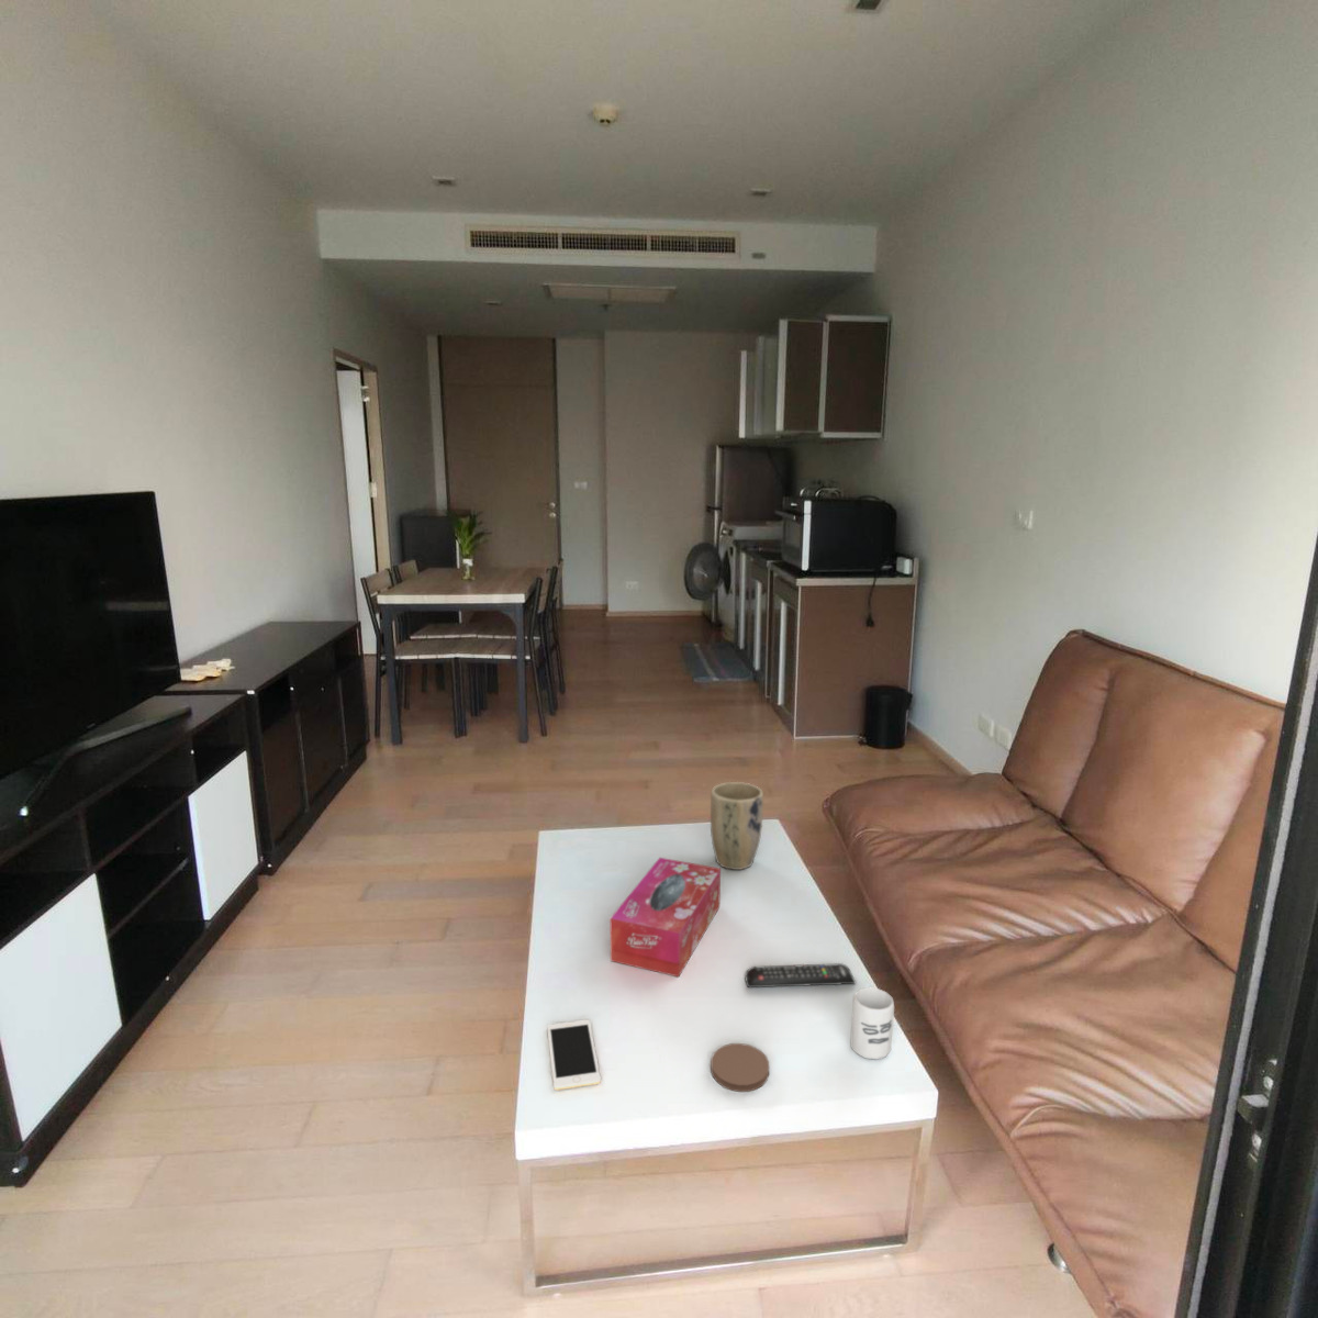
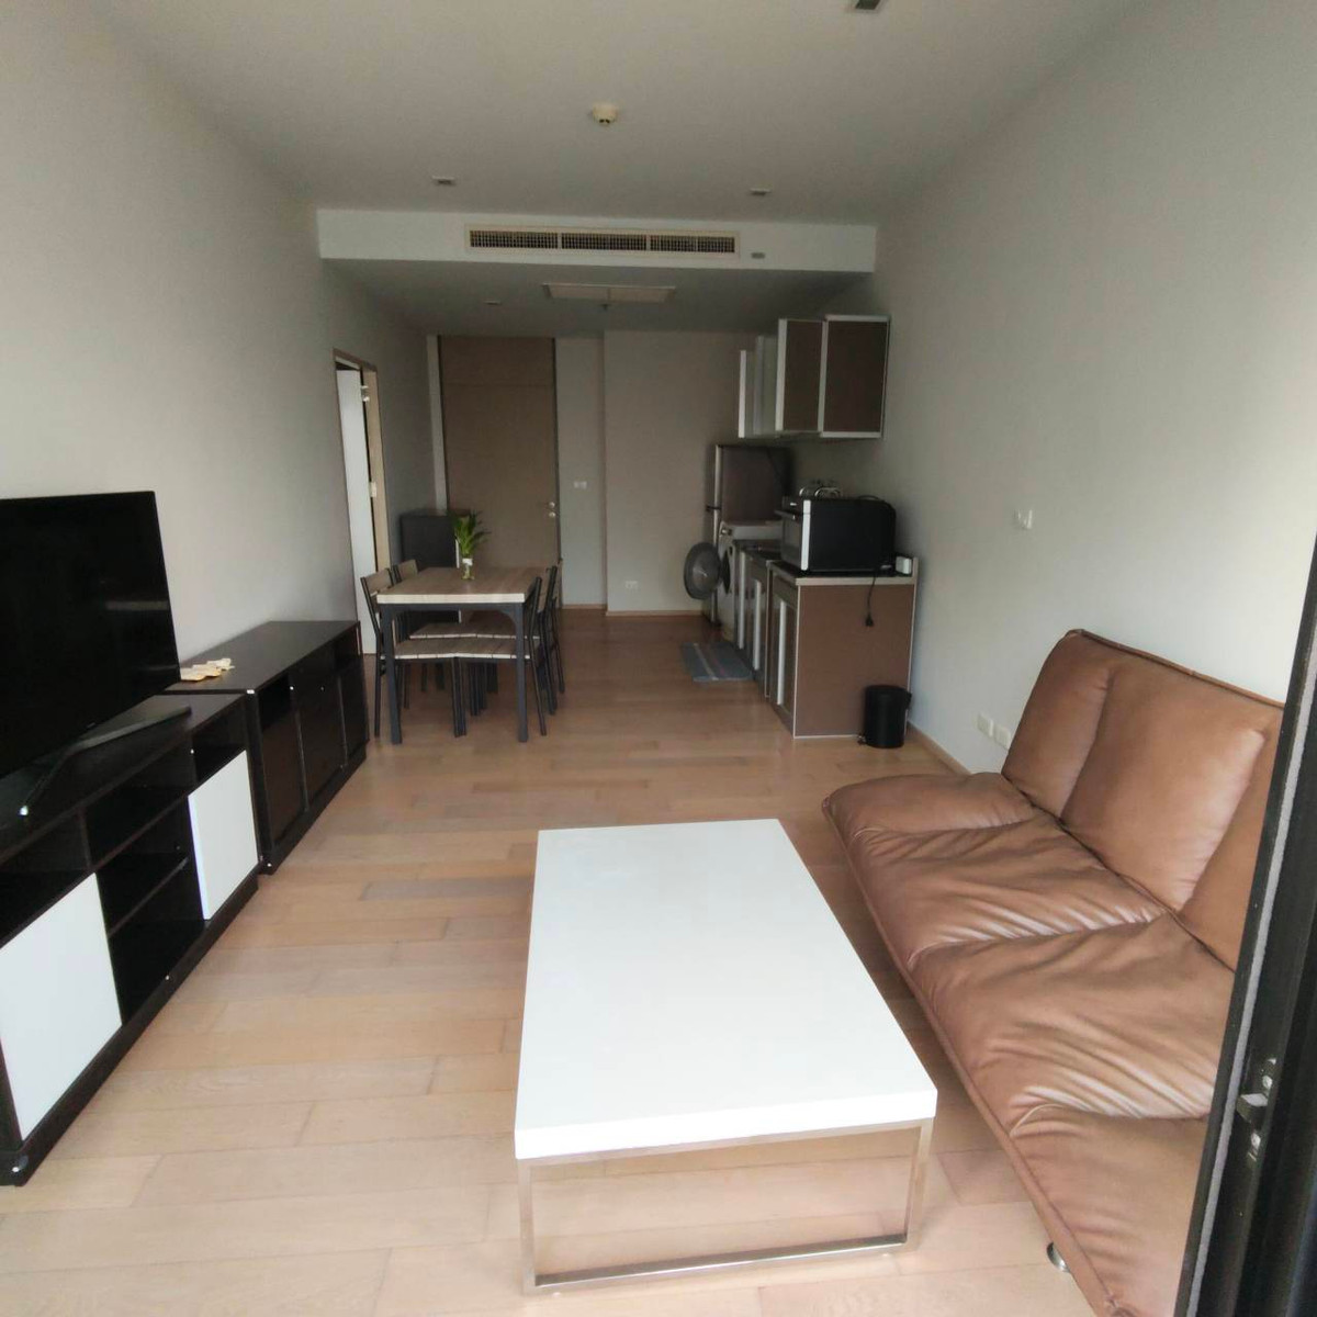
- coaster (739, 1067)
- cup (873, 1024)
- tissue box (667, 911)
- remote control (799, 976)
- cell phone (572, 1052)
- plant pot (736, 826)
